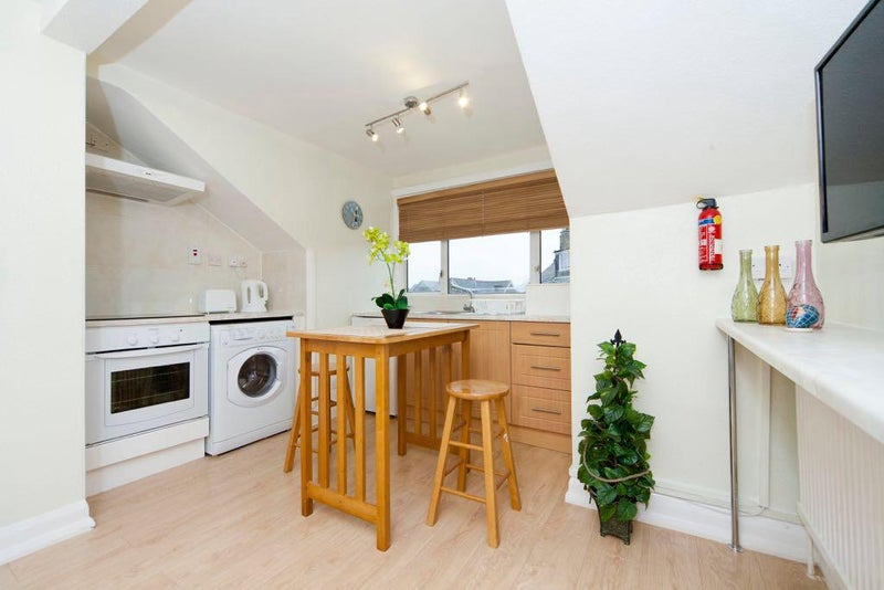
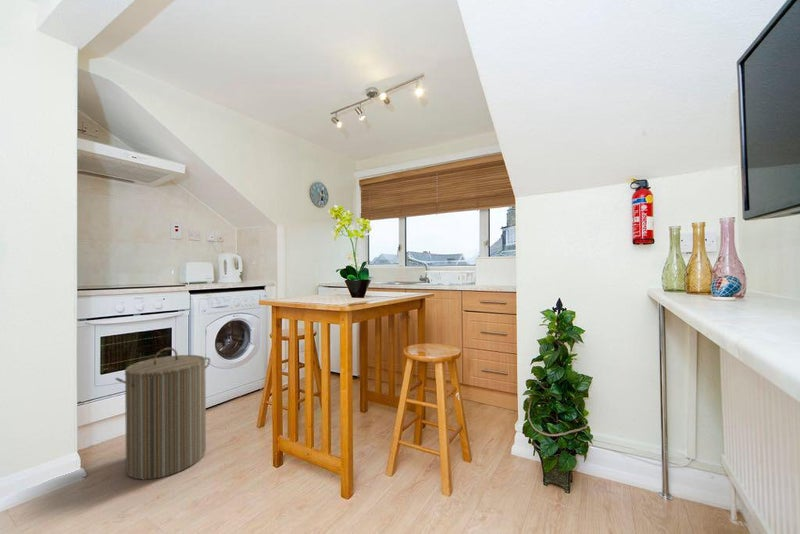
+ laundry hamper (167, 403)
